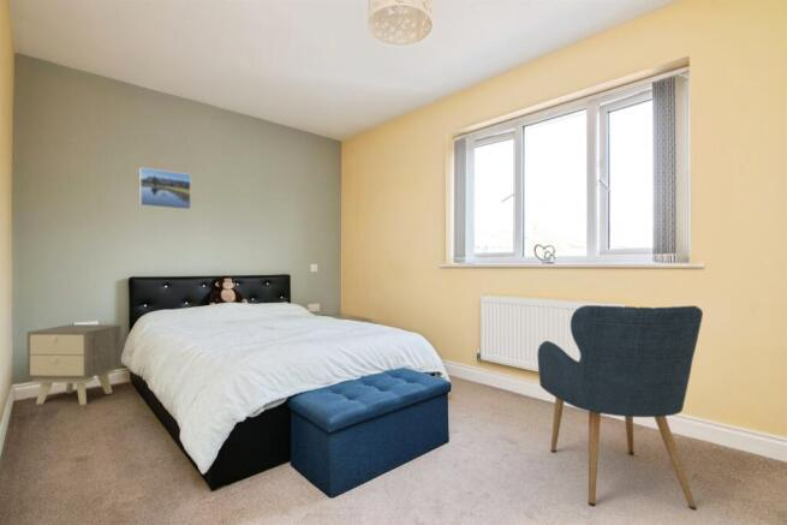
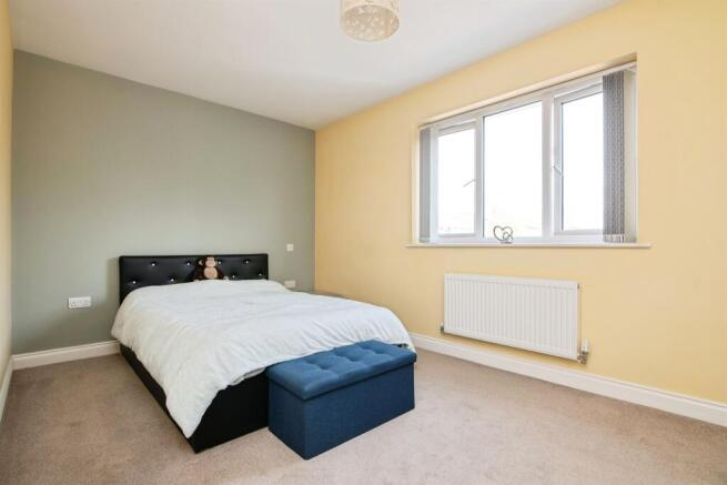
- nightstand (76, 363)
- chair (618, 389)
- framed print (166, 189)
